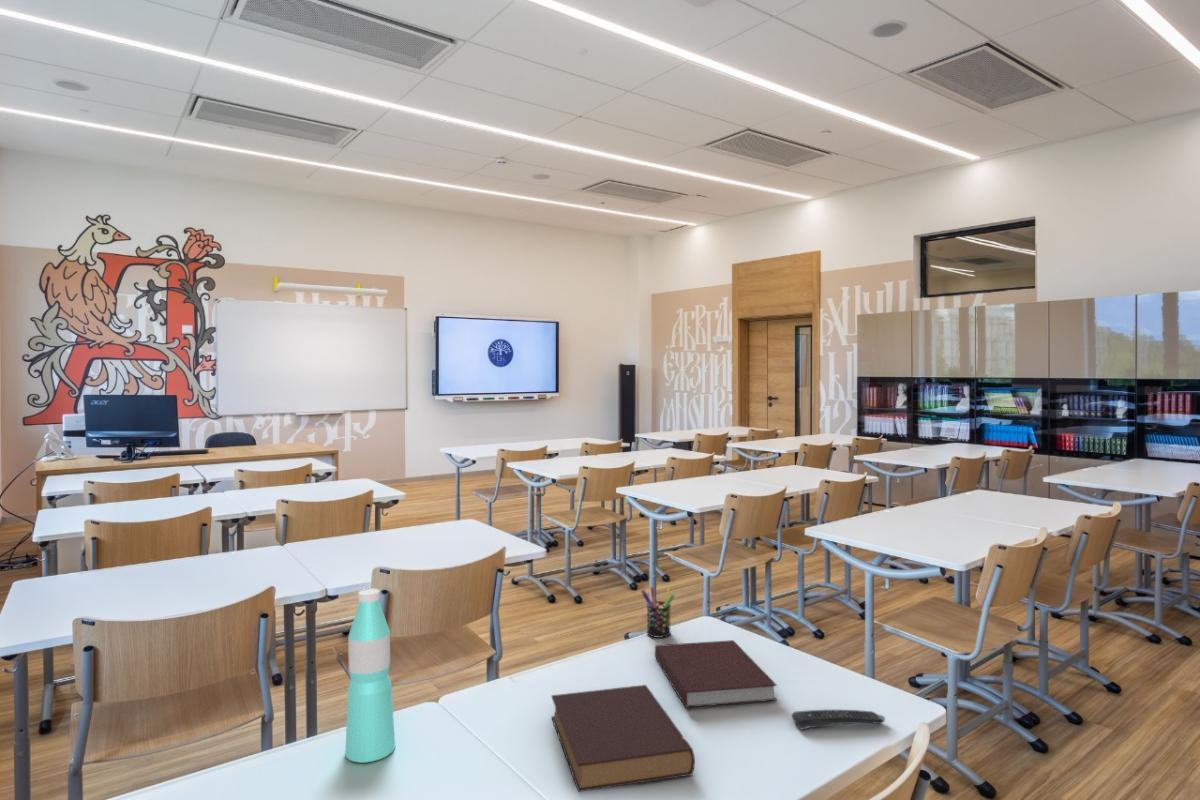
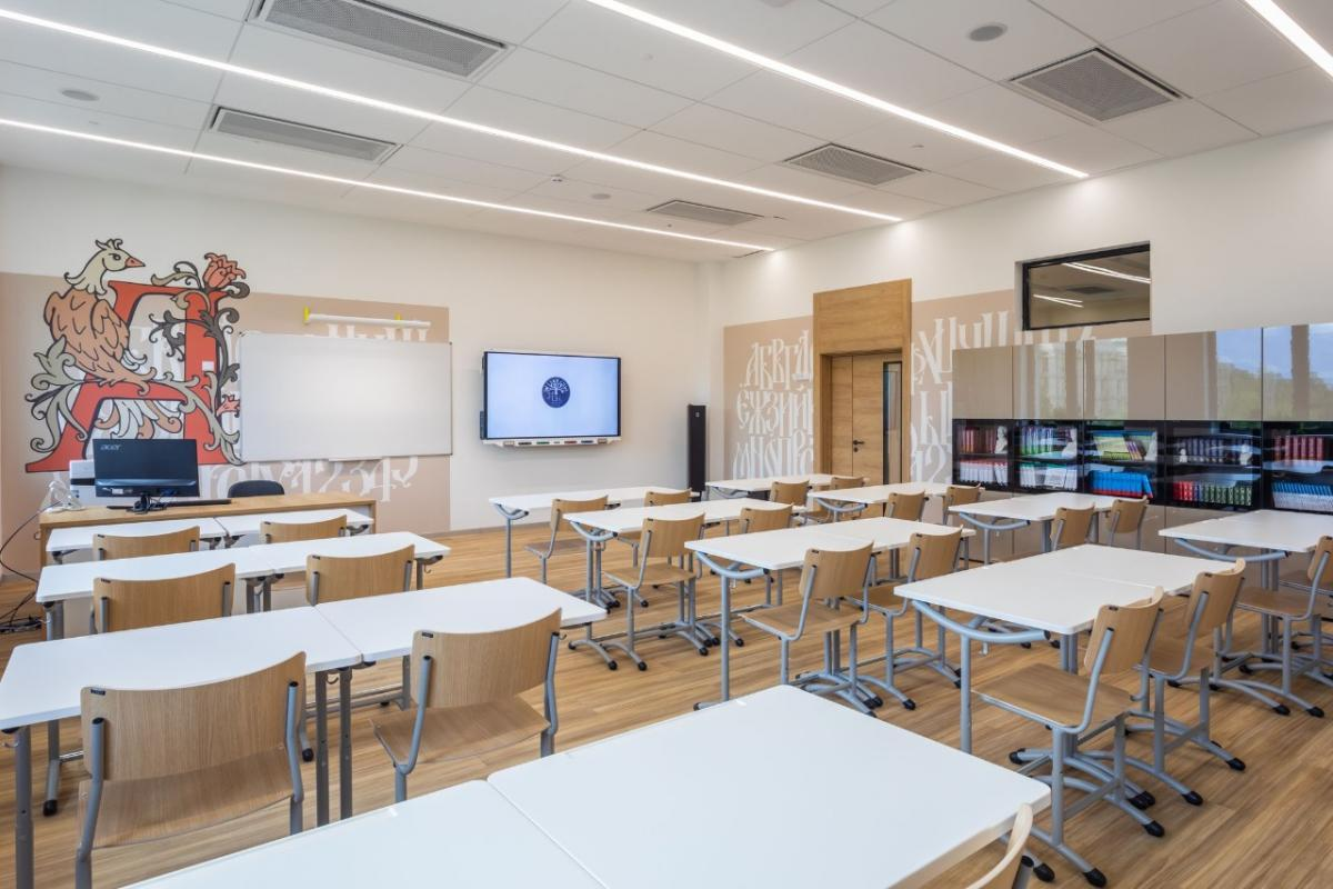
- book (617, 731)
- water bottle (369, 670)
- remote control (839, 718)
- pen holder (660, 609)
- notebook (711, 670)
